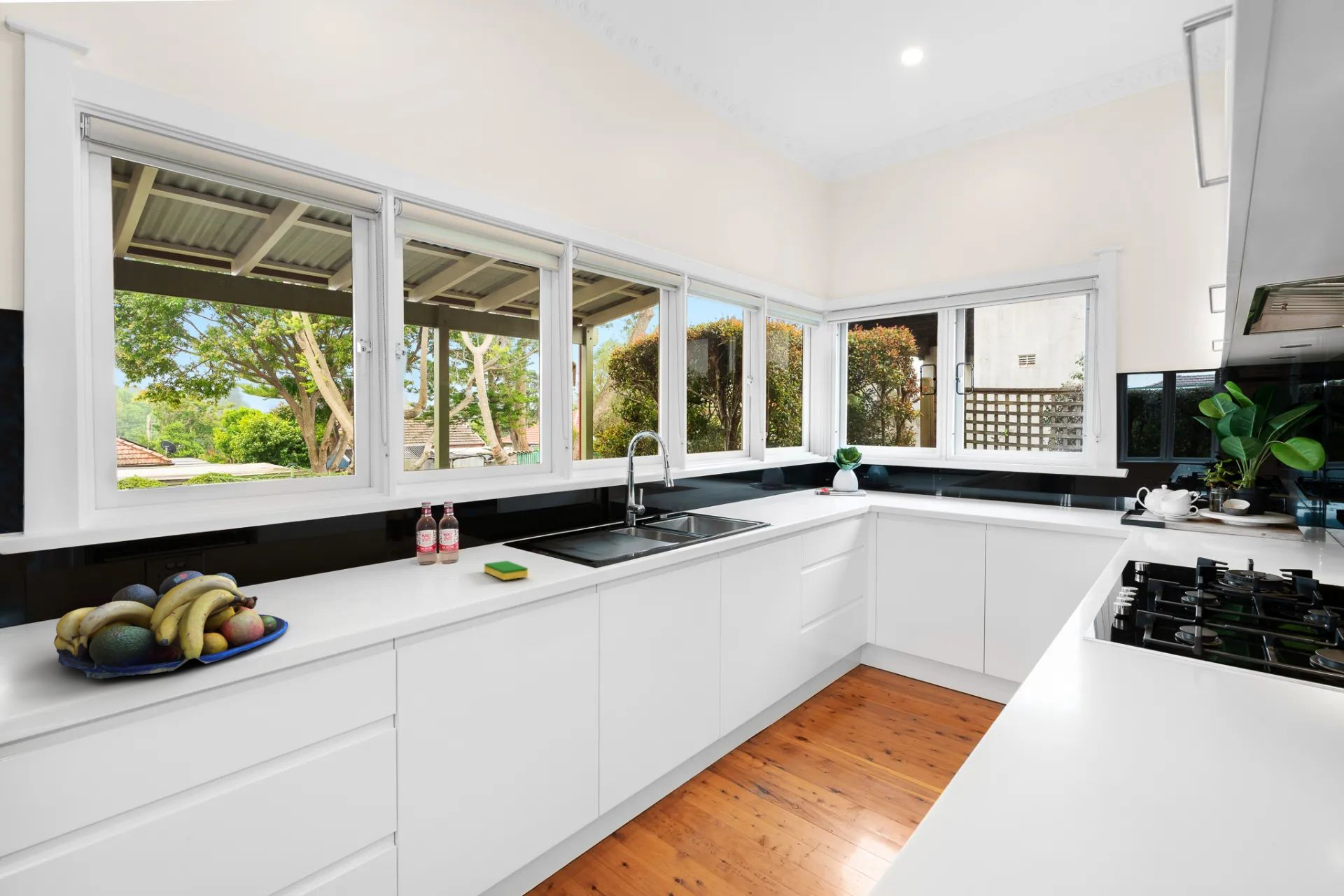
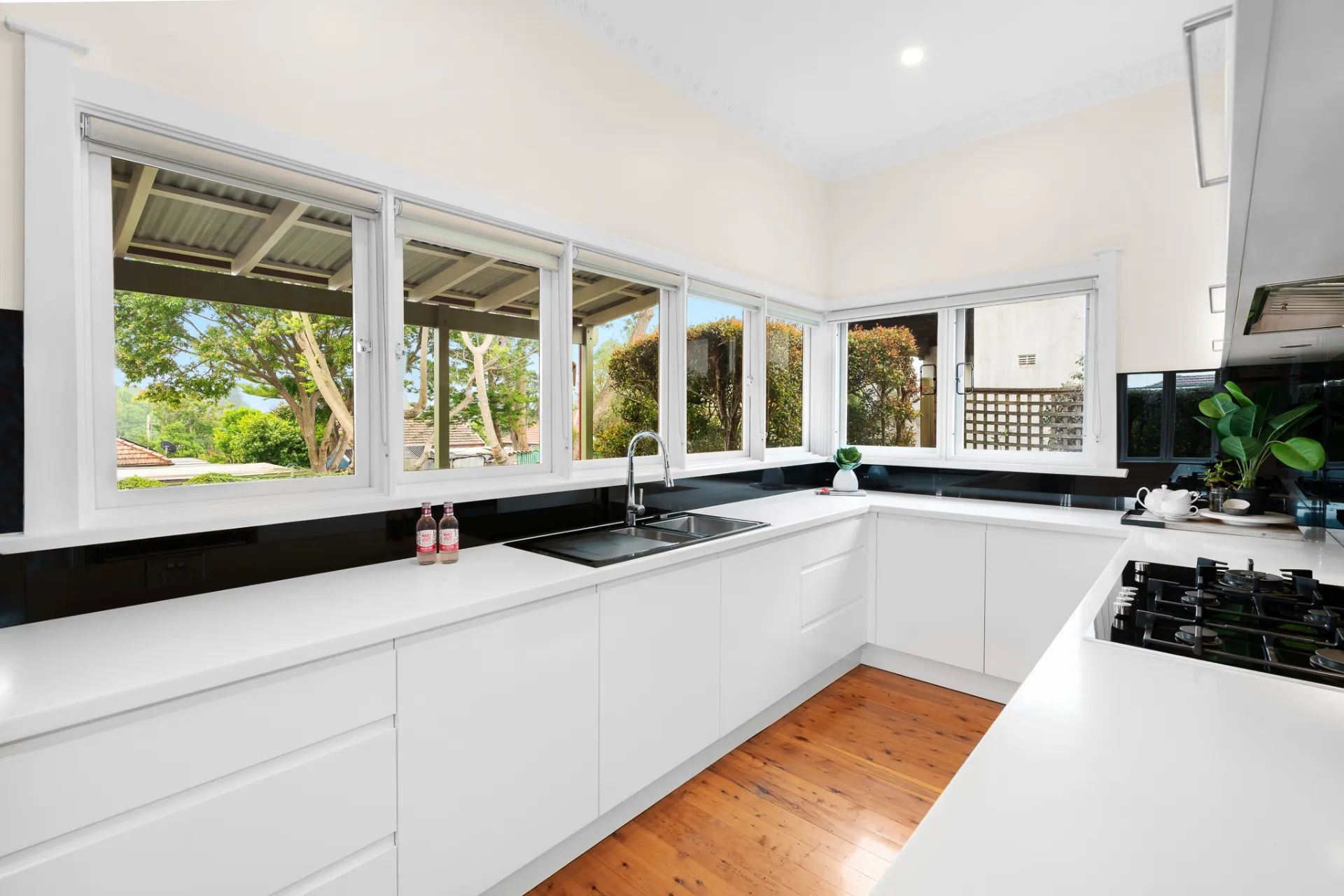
- fruit bowl (184, 610)
- dish sponge (505, 570)
